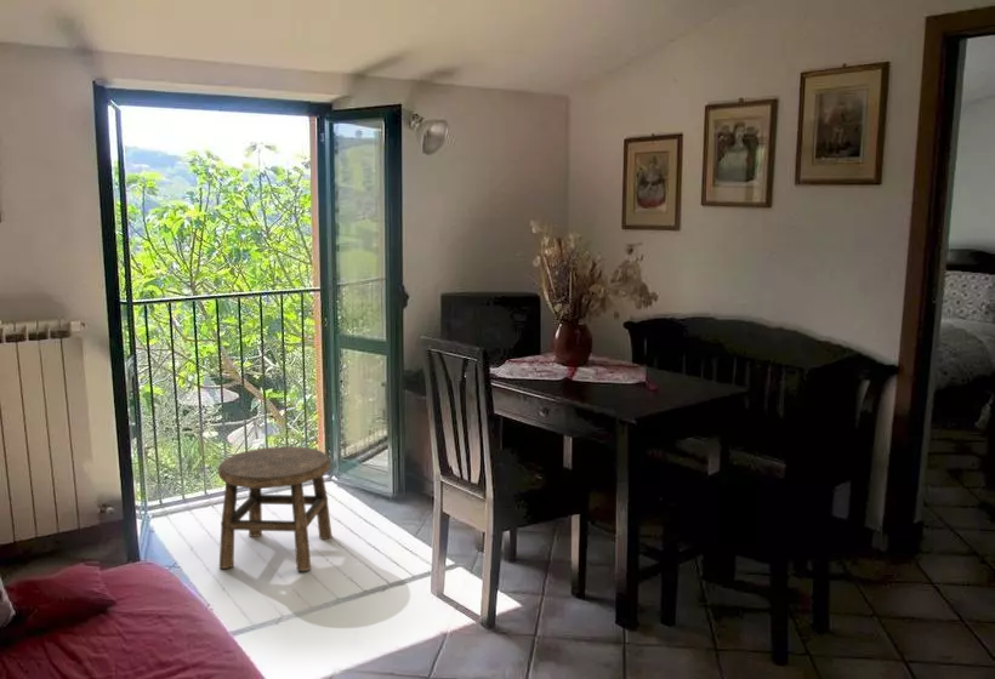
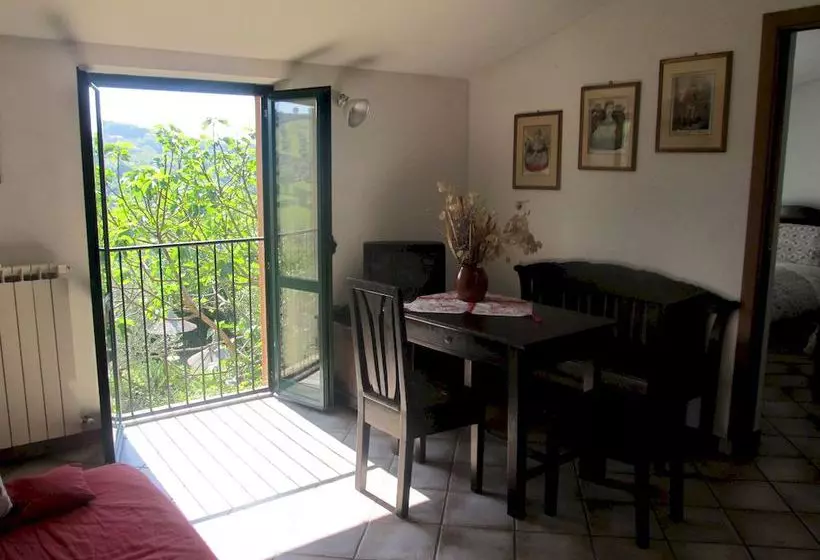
- stool (277, 503)
